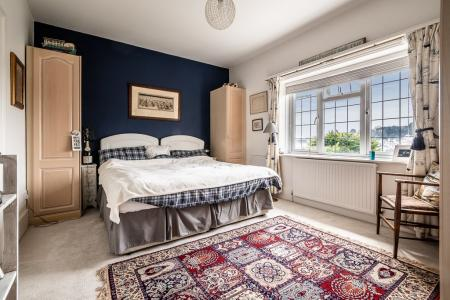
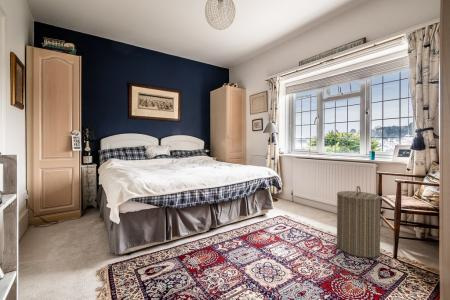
+ laundry hamper (357, 217)
